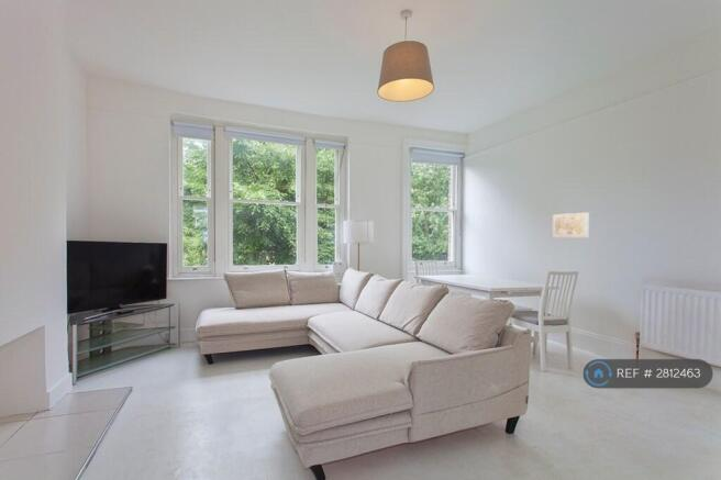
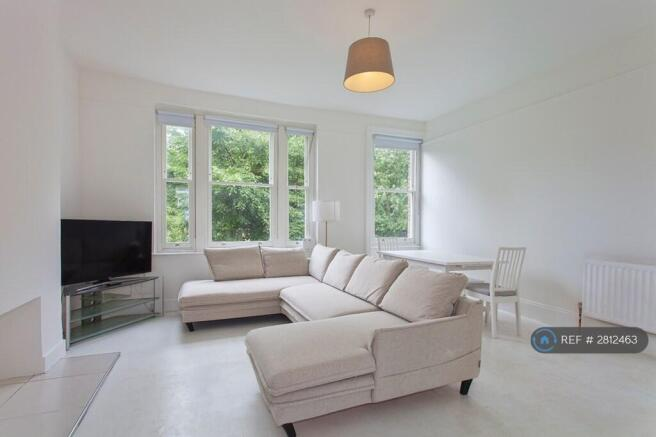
- wall art (569, 225)
